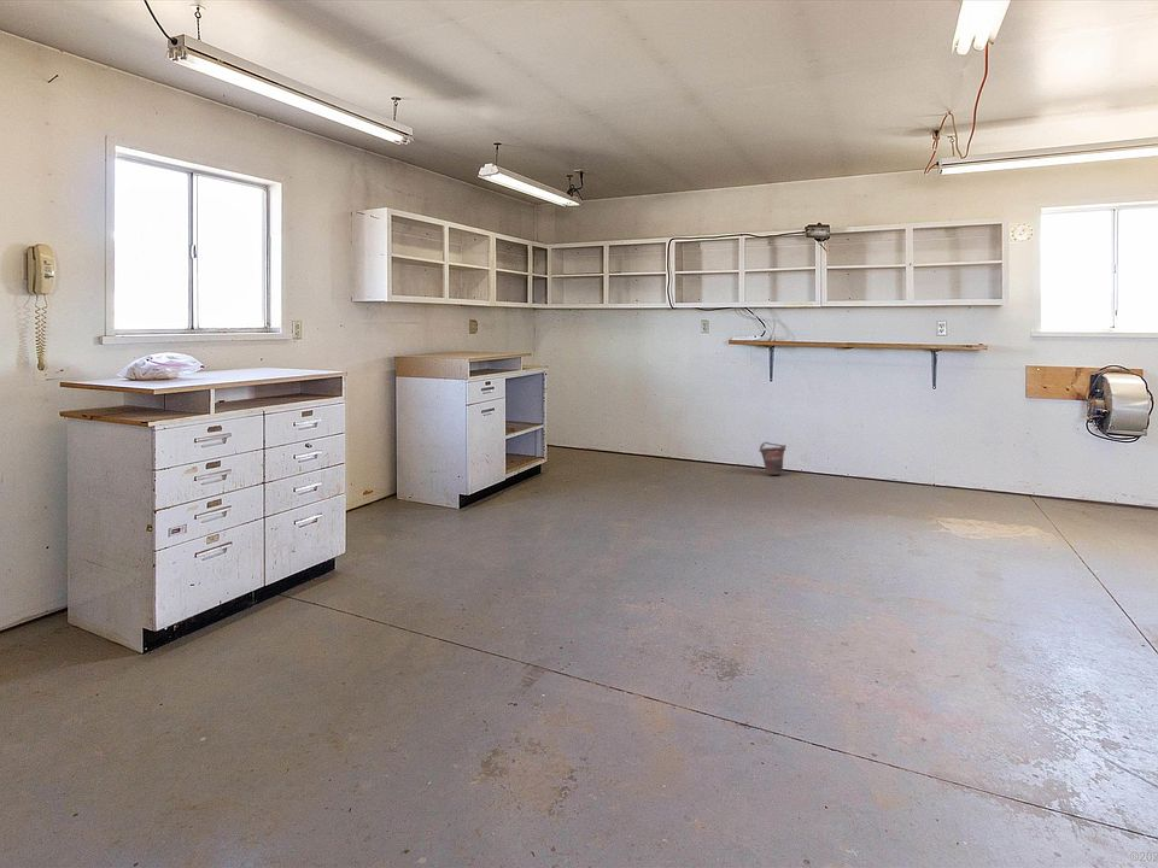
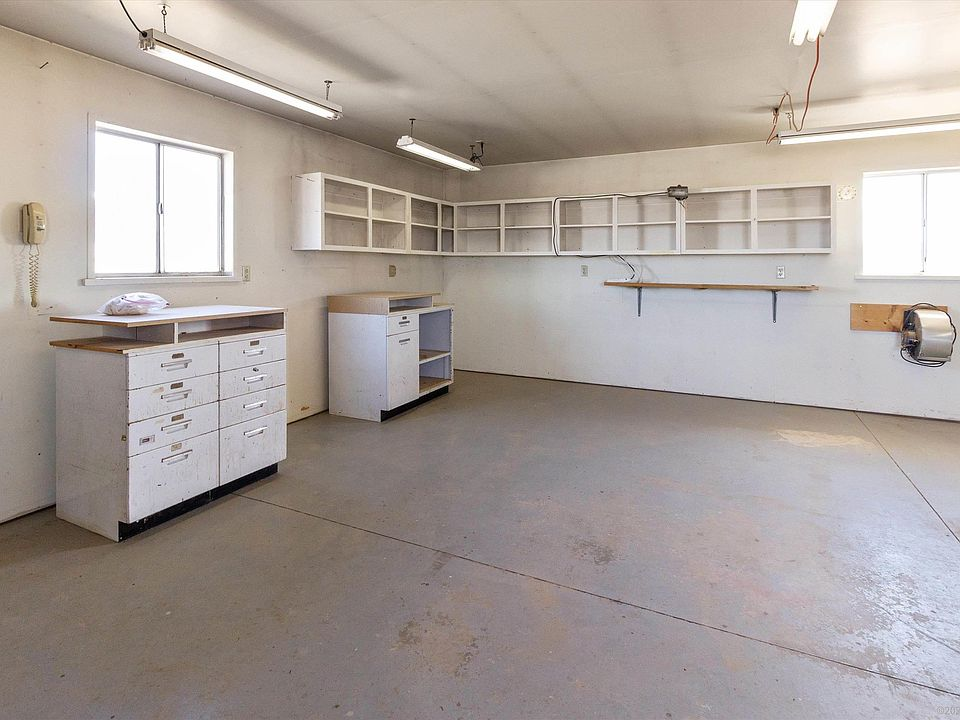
- bucket (772, 458)
